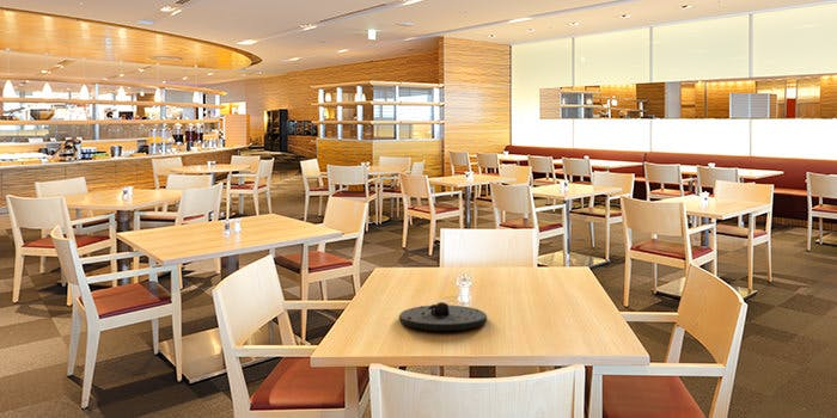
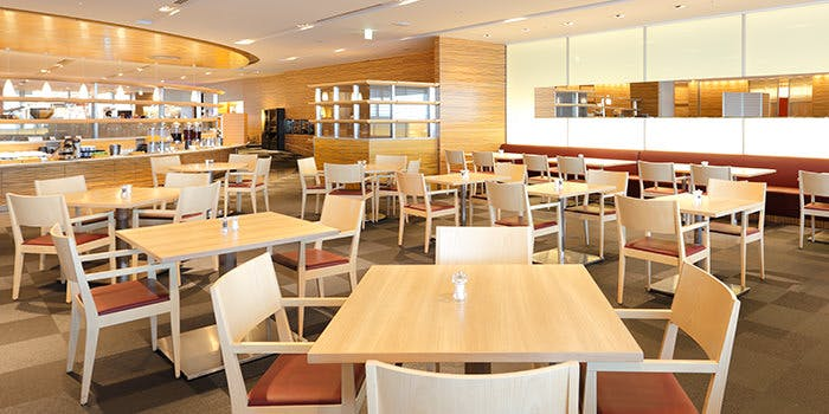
- plate (442, 311)
